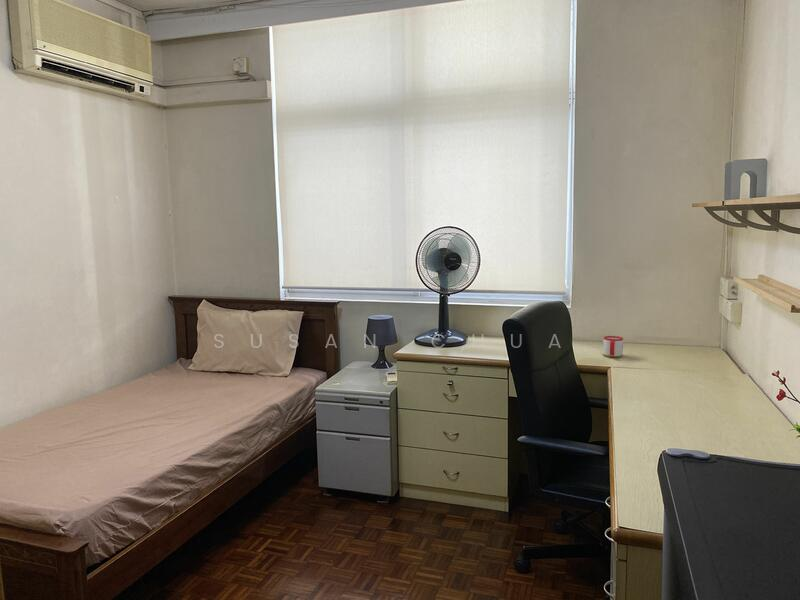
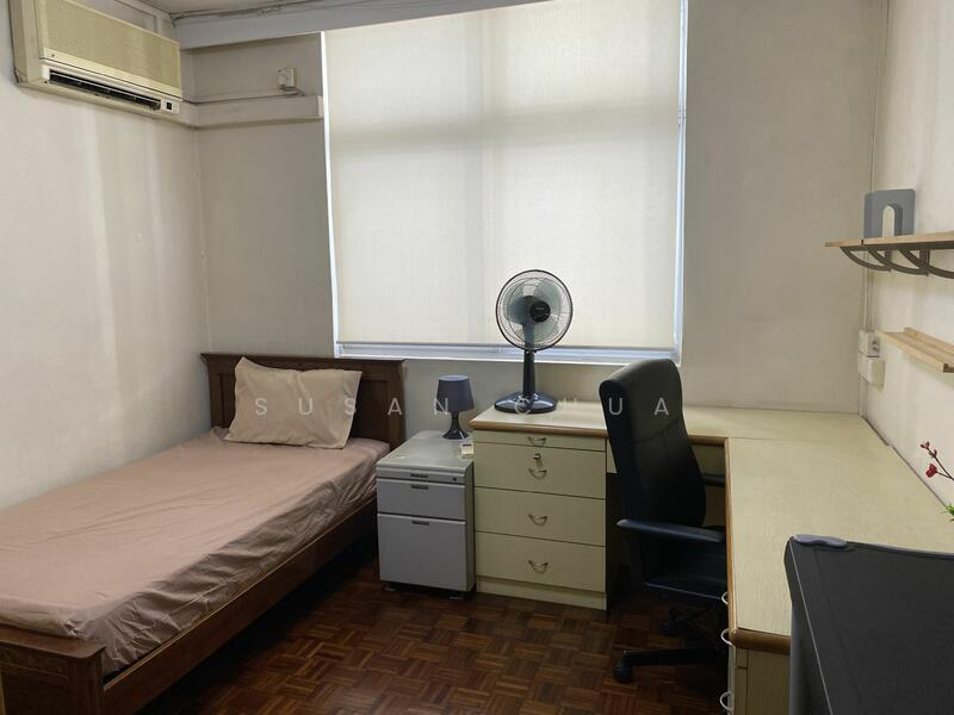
- mug (612, 347)
